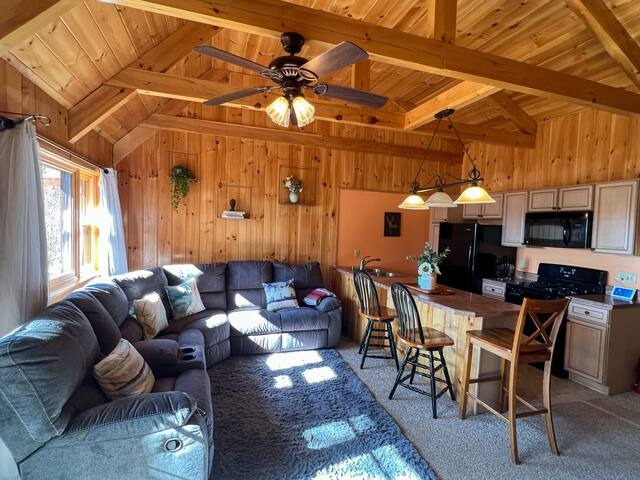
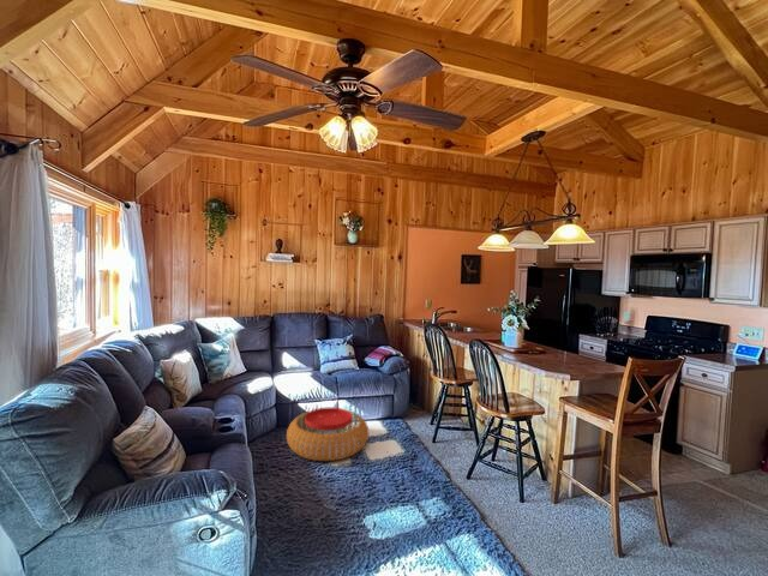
+ pouf (328, 430)
